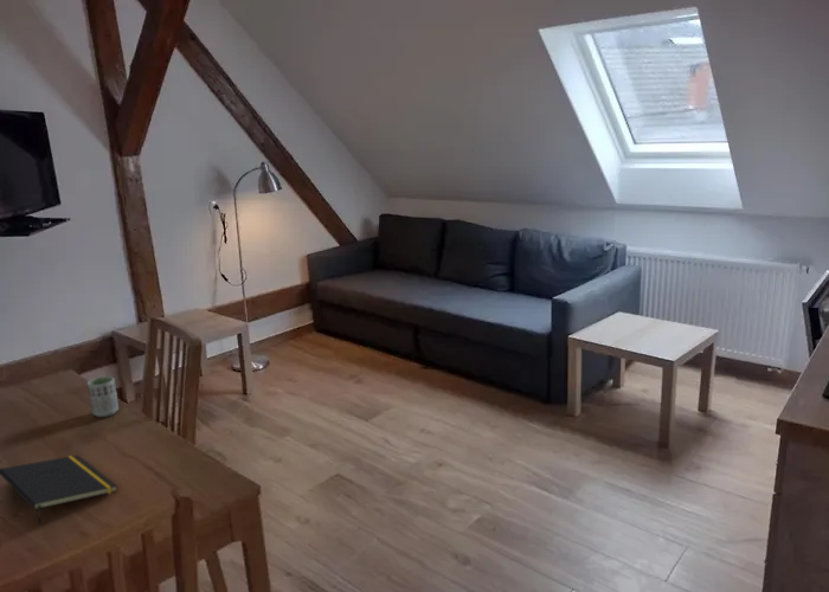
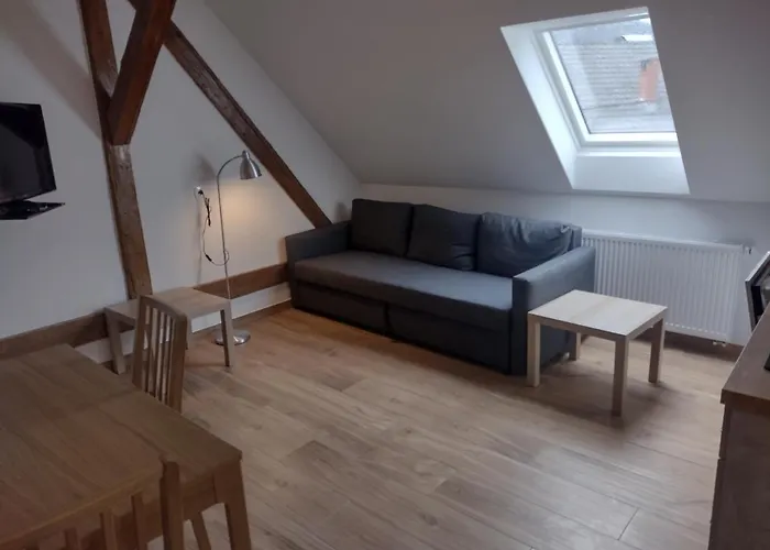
- cup (103, 397)
- notepad (57, 480)
